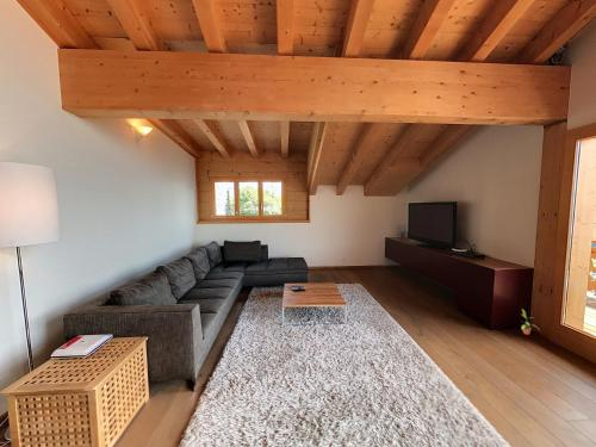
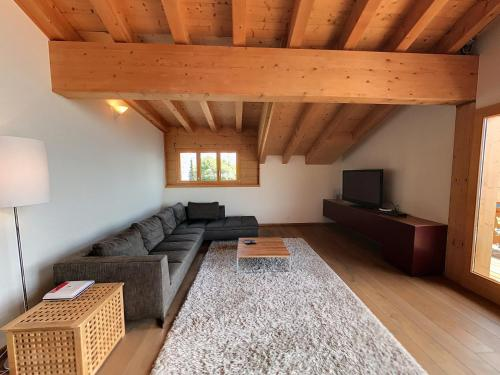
- potted plant (527, 322)
